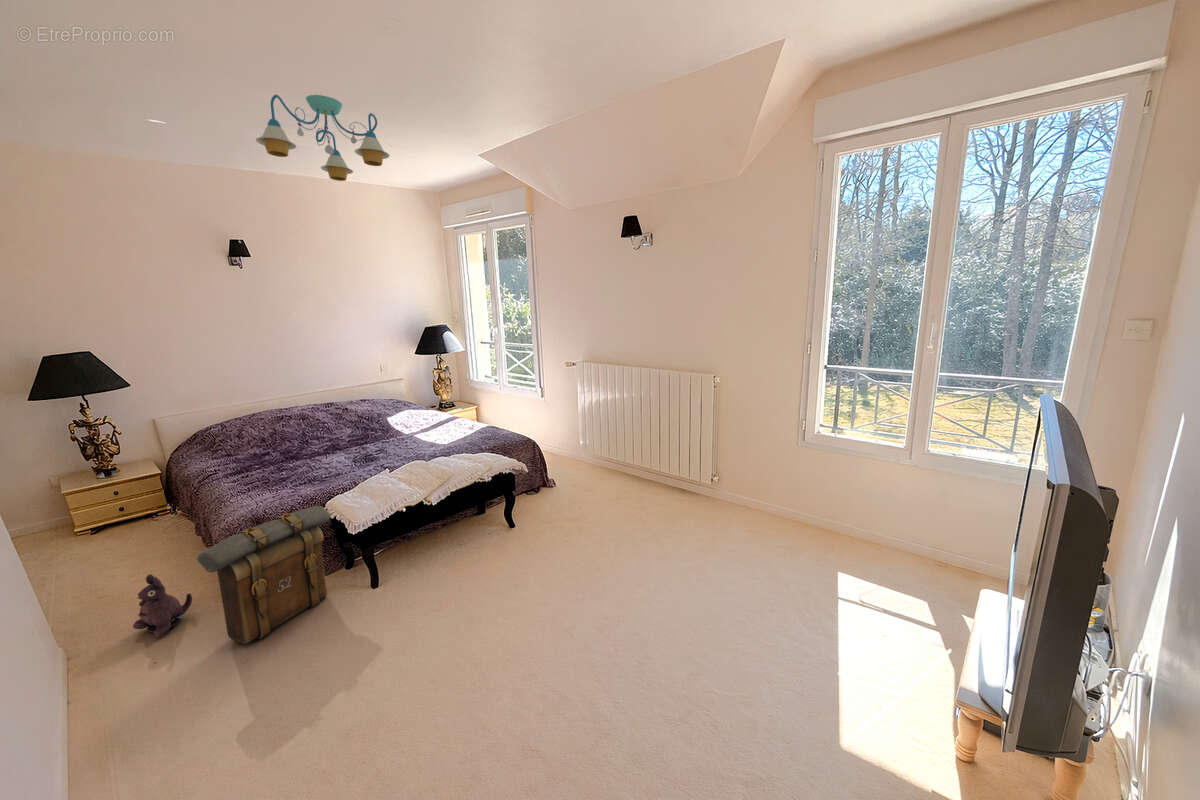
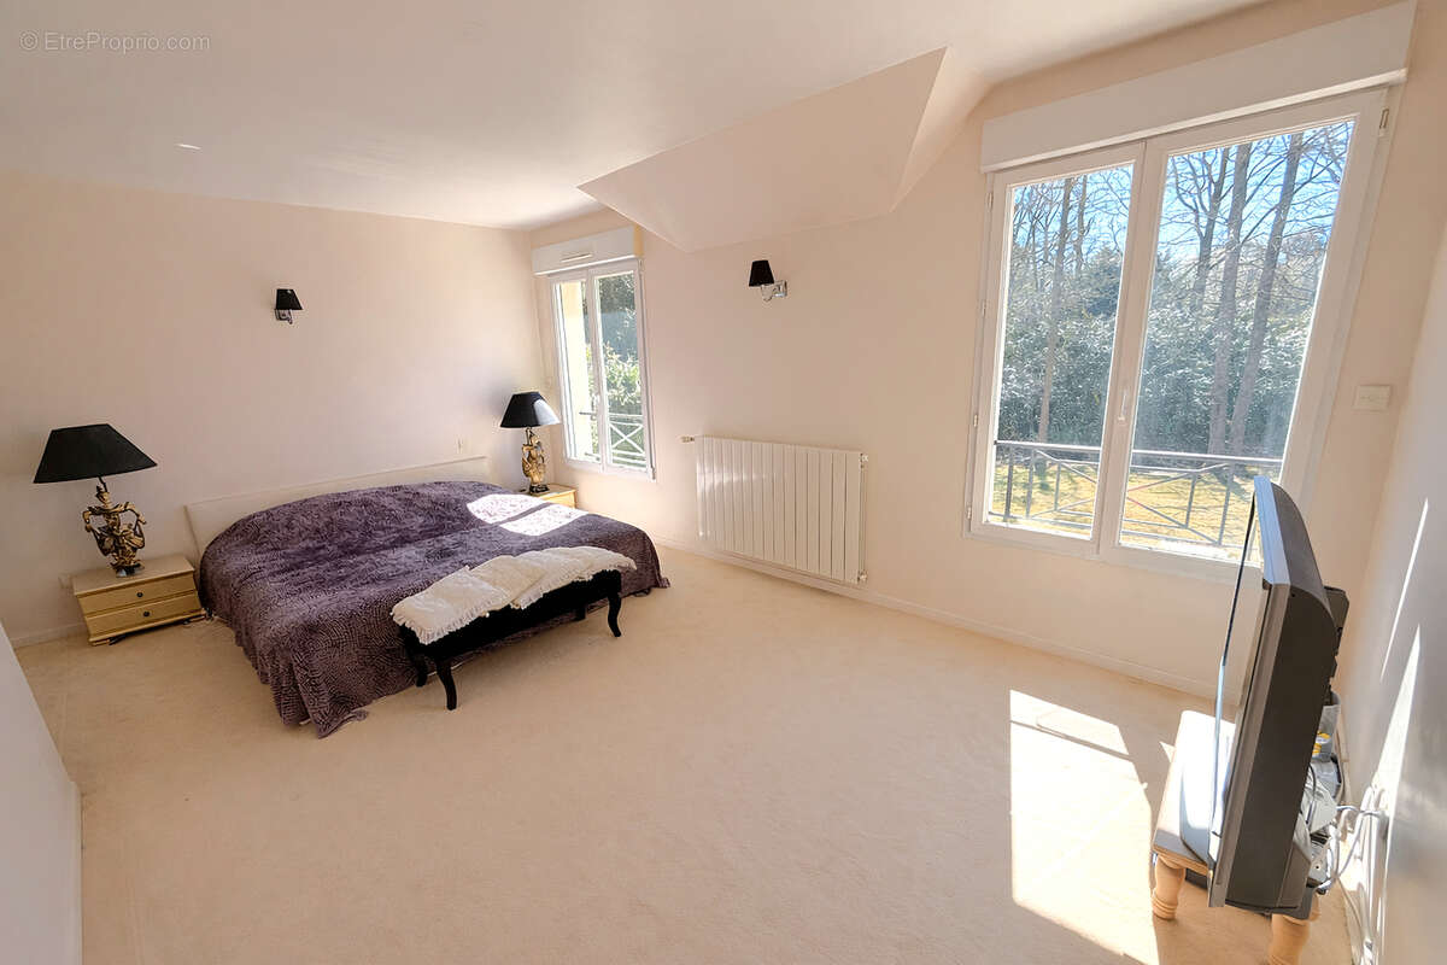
- plush toy (164, 598)
- backpack (275, 569)
- ceiling light fixture (324, 136)
